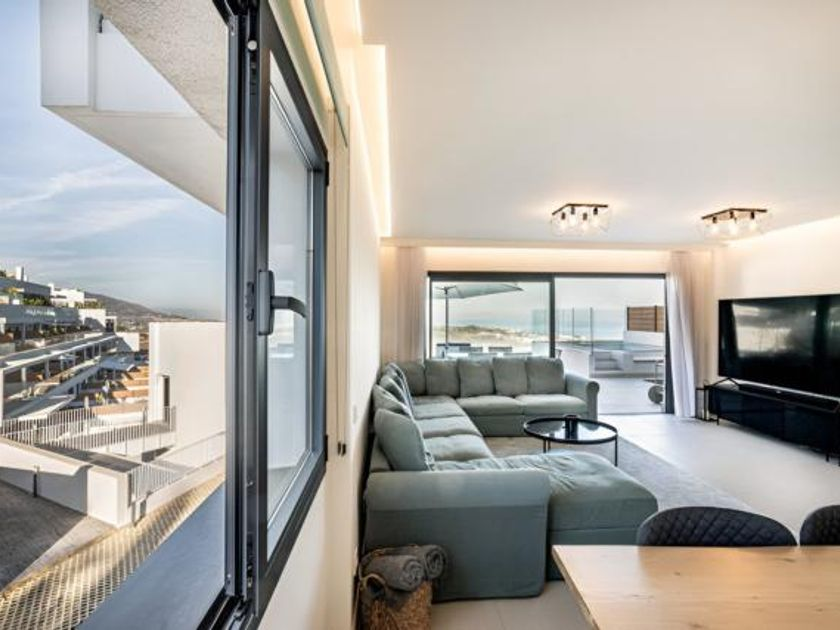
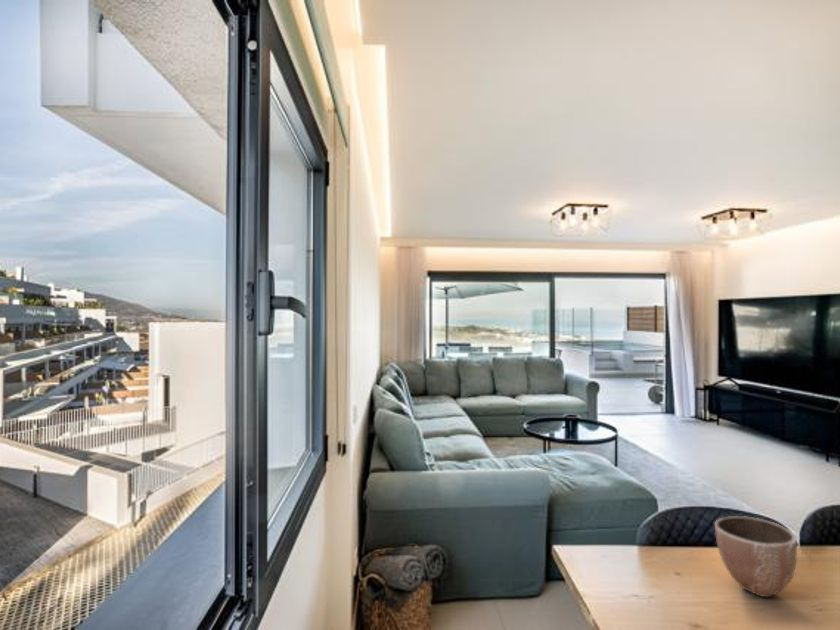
+ decorative bowl (754, 559)
